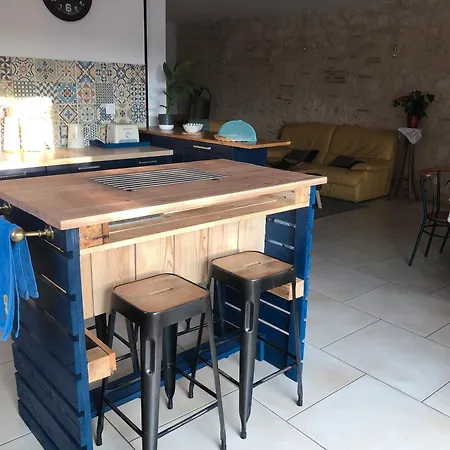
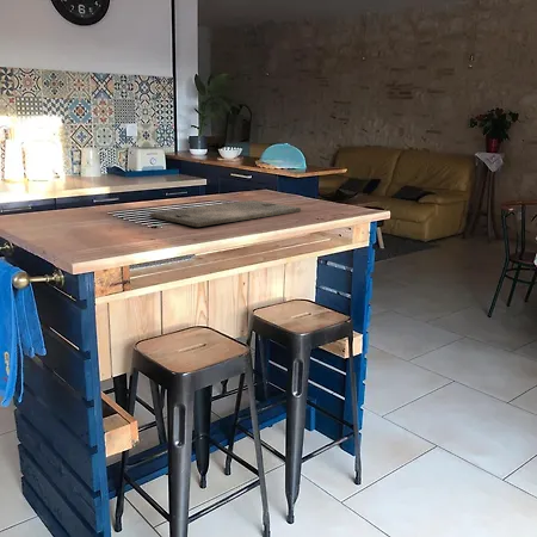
+ cutting board (228, 211)
